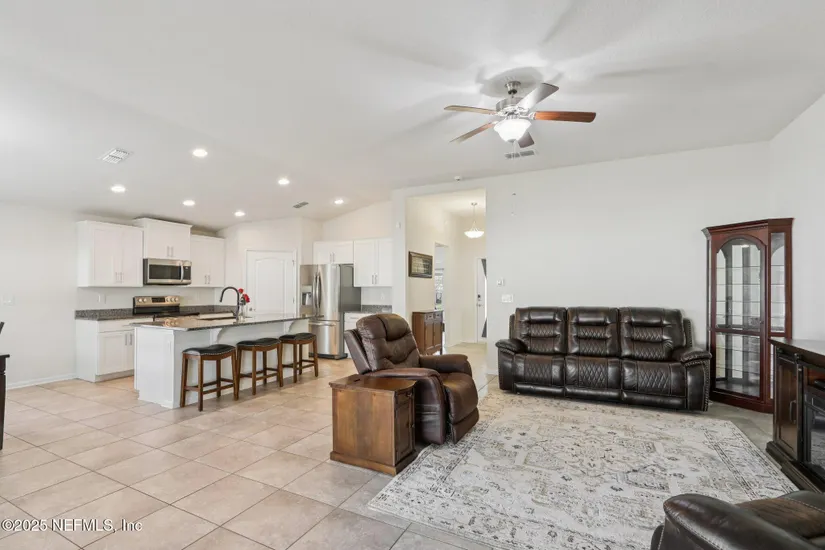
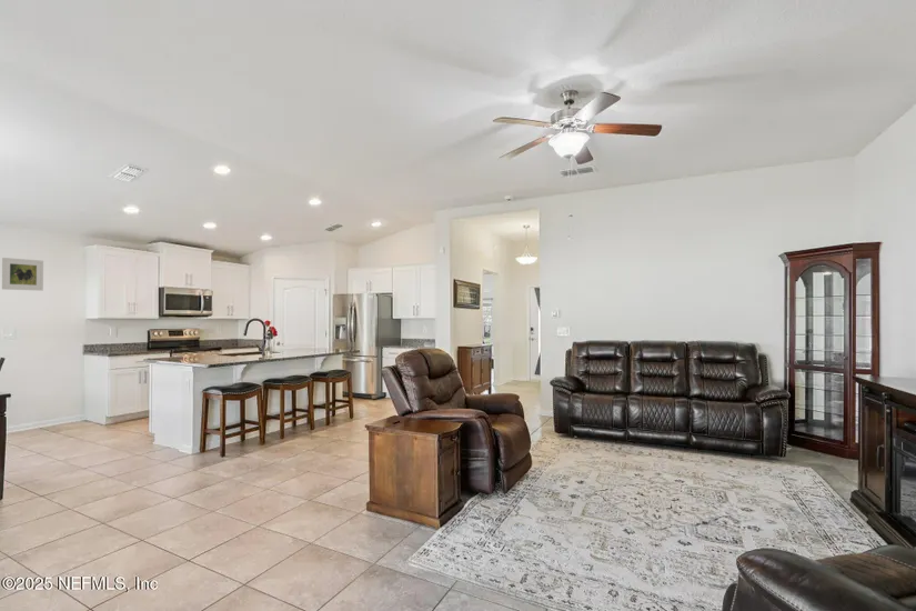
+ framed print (22, 274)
